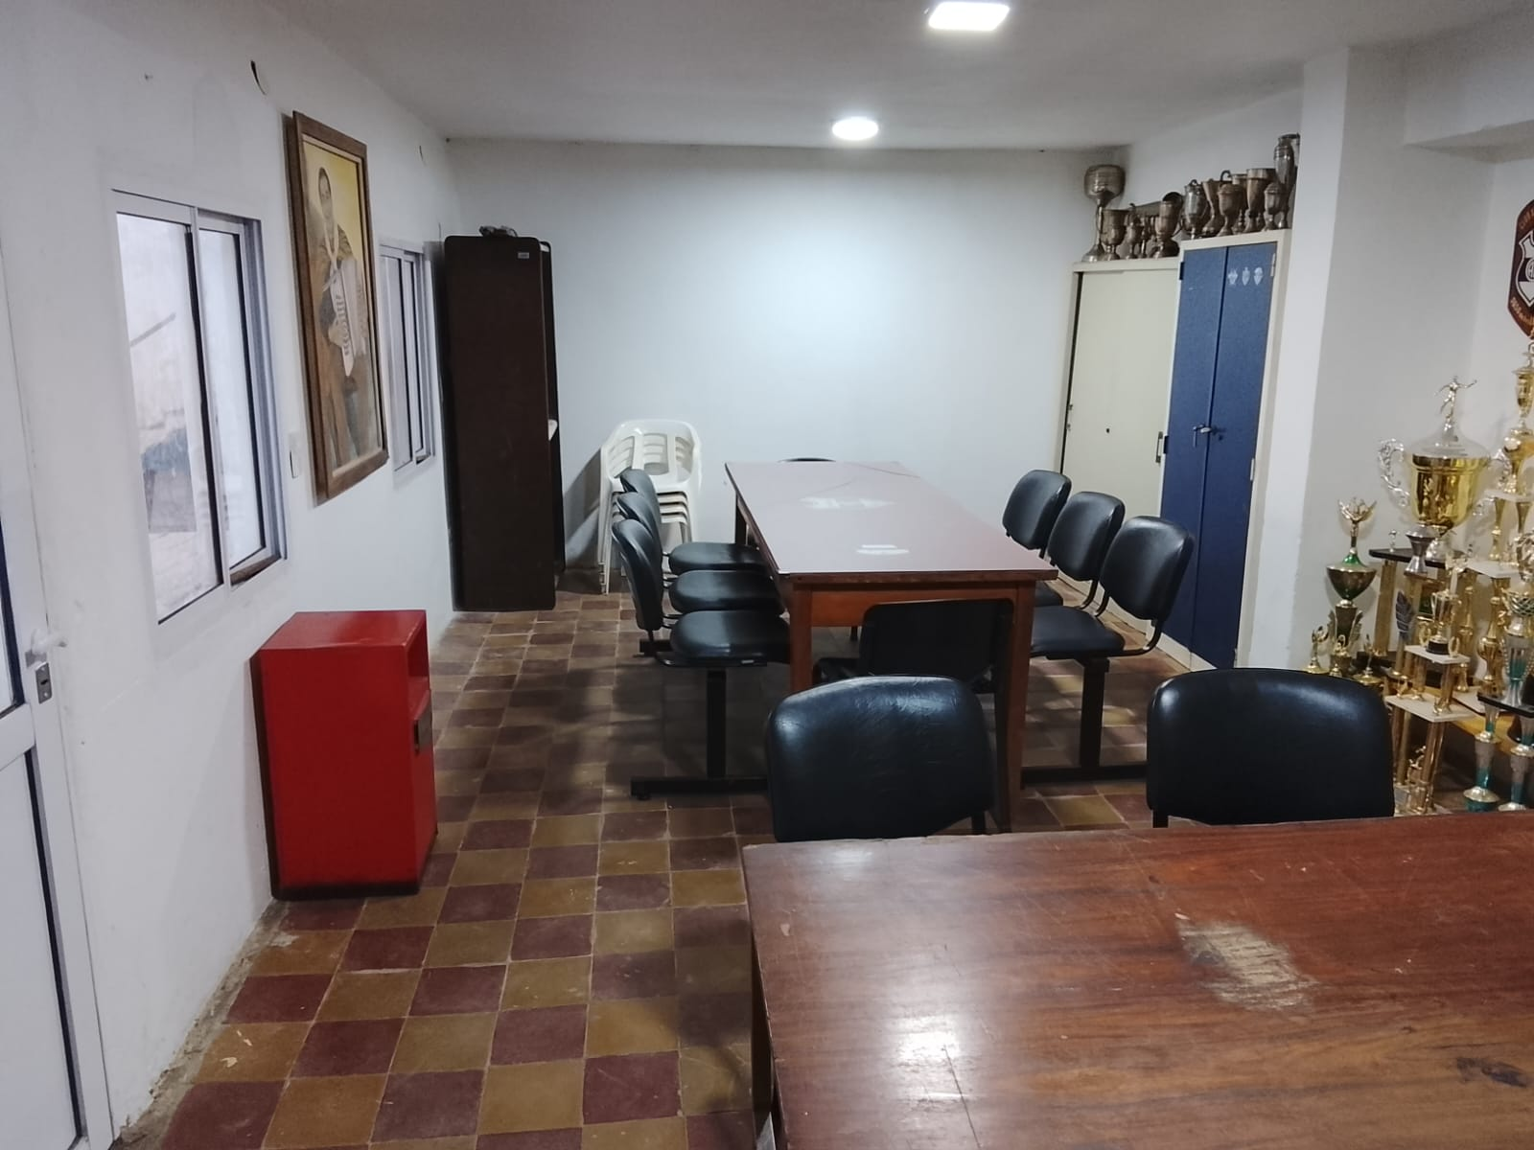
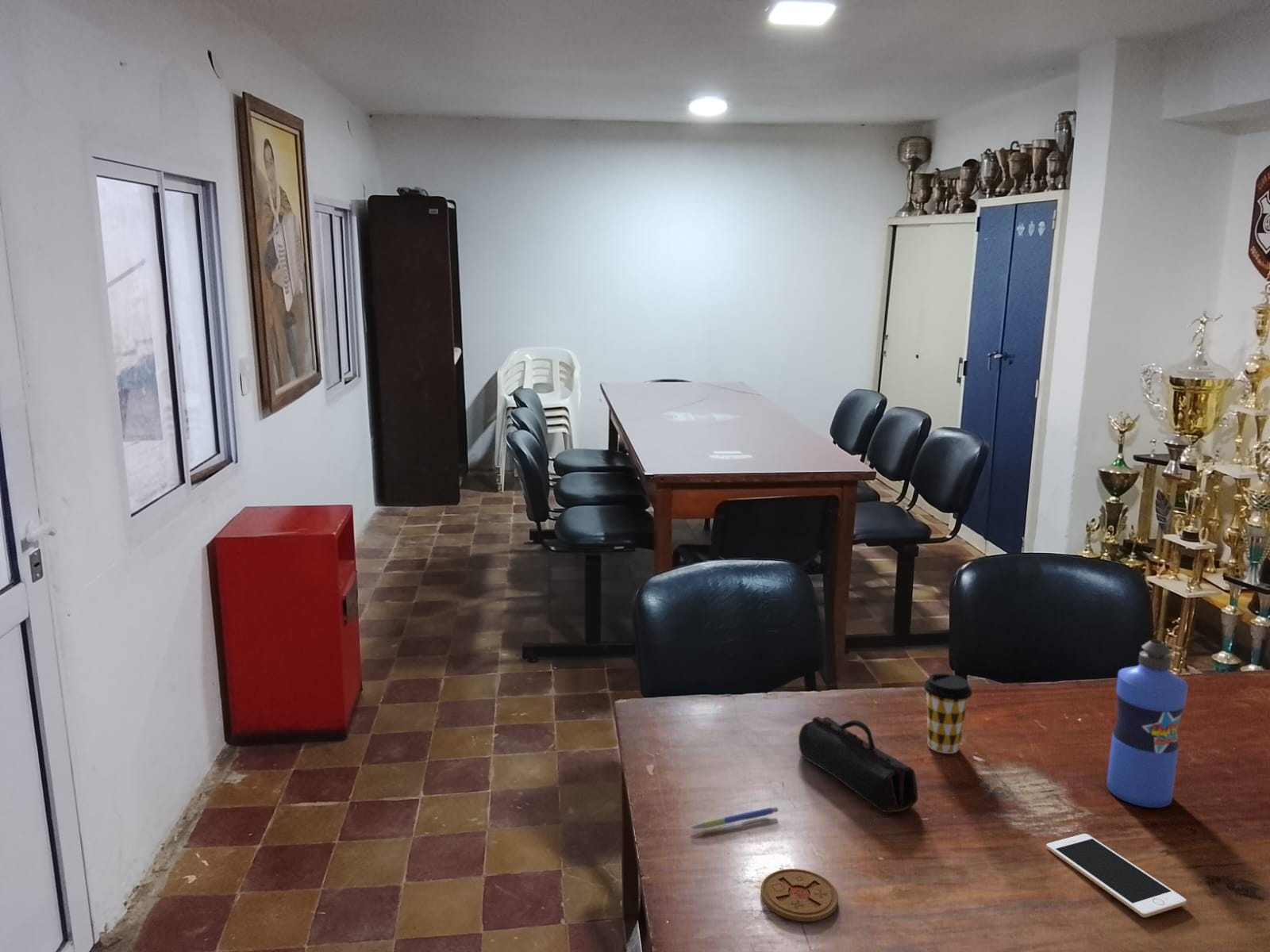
+ cell phone (1112, 872)
+ pen (734, 818)
+ coffee cup (945, 713)
+ water bottle (1147, 718)
+ pencil case (855, 750)
+ coaster (799, 894)
